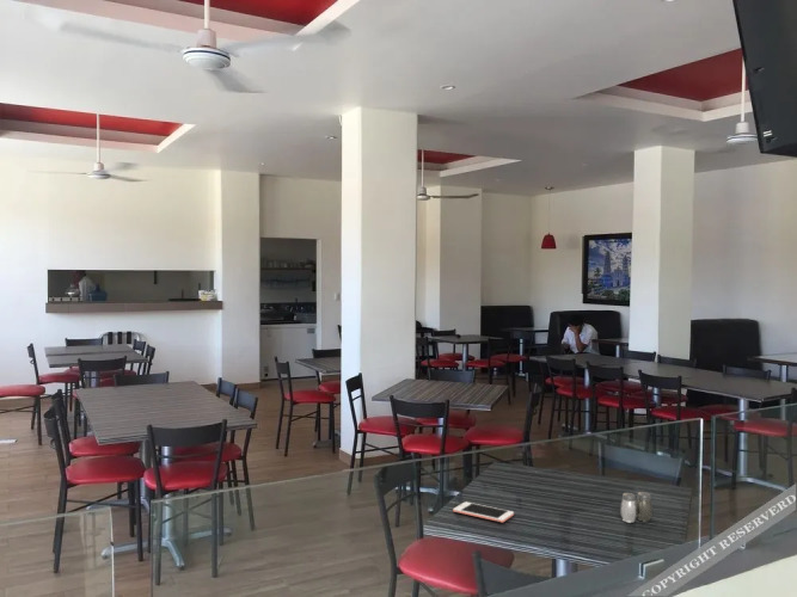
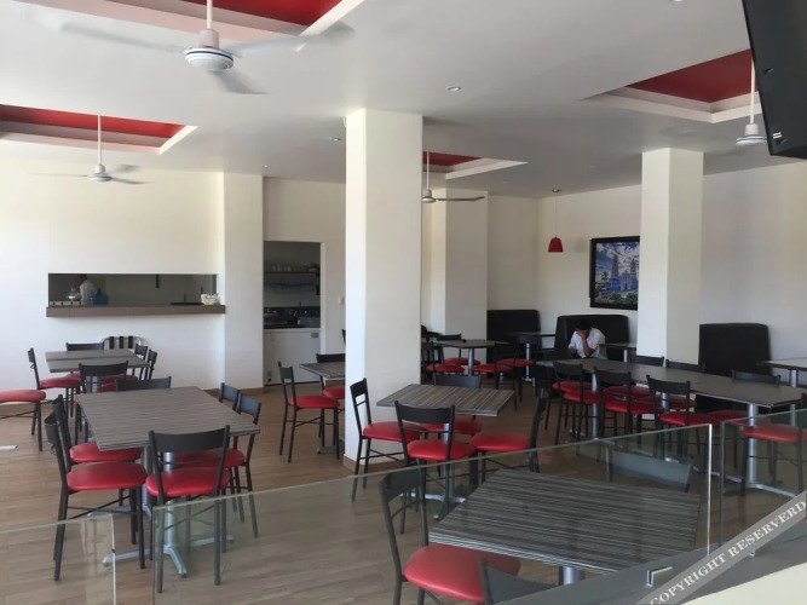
- cell phone (483, 511)
- salt and pepper shaker (636, 506)
